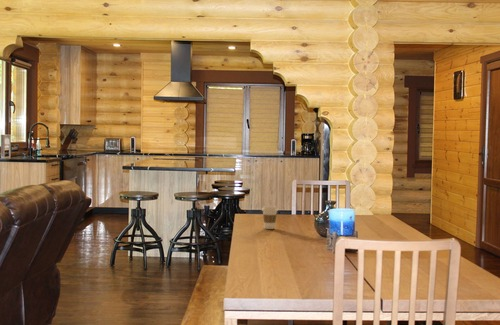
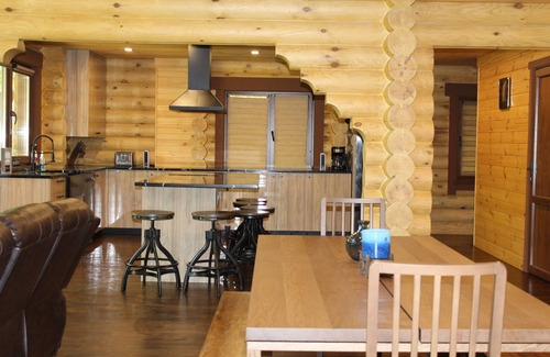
- coffee cup (269, 217)
